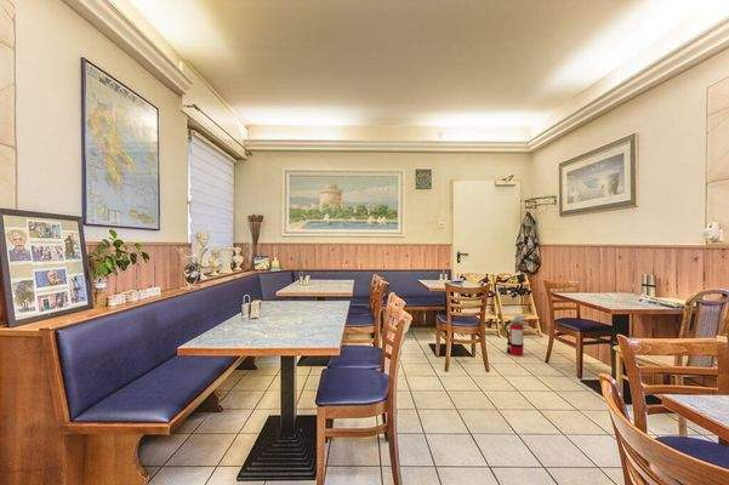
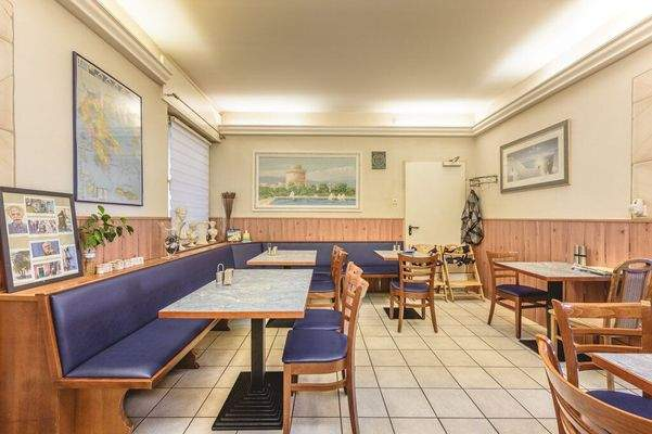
- fire extinguisher (516, 333)
